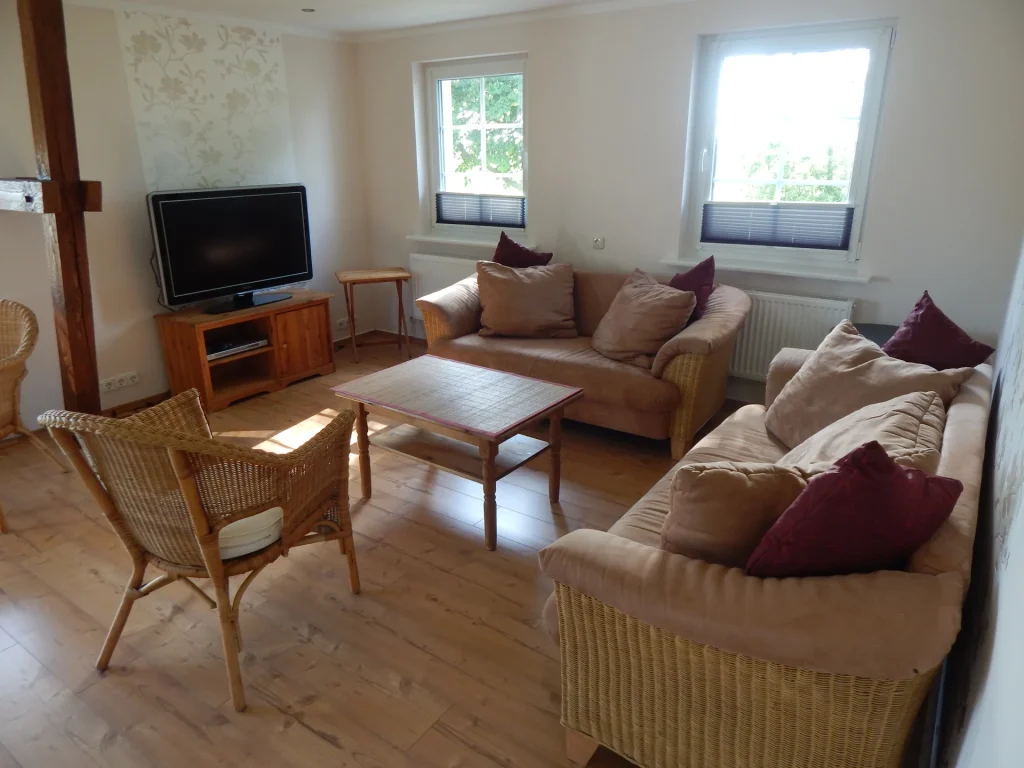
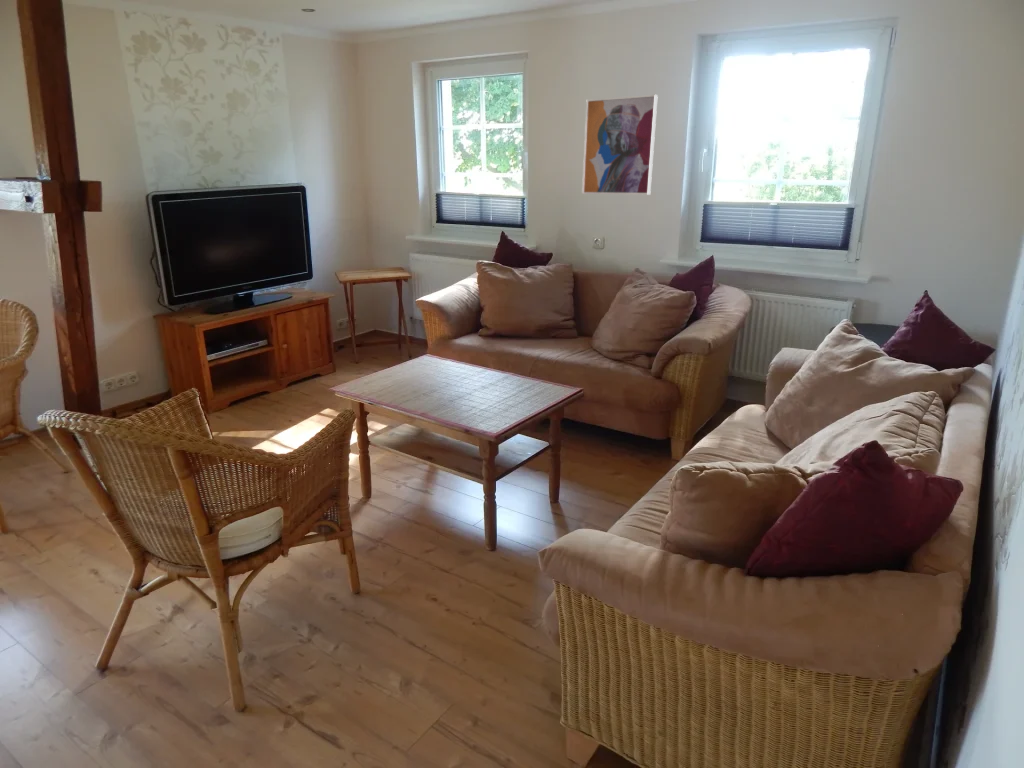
+ wall art (618, 146)
